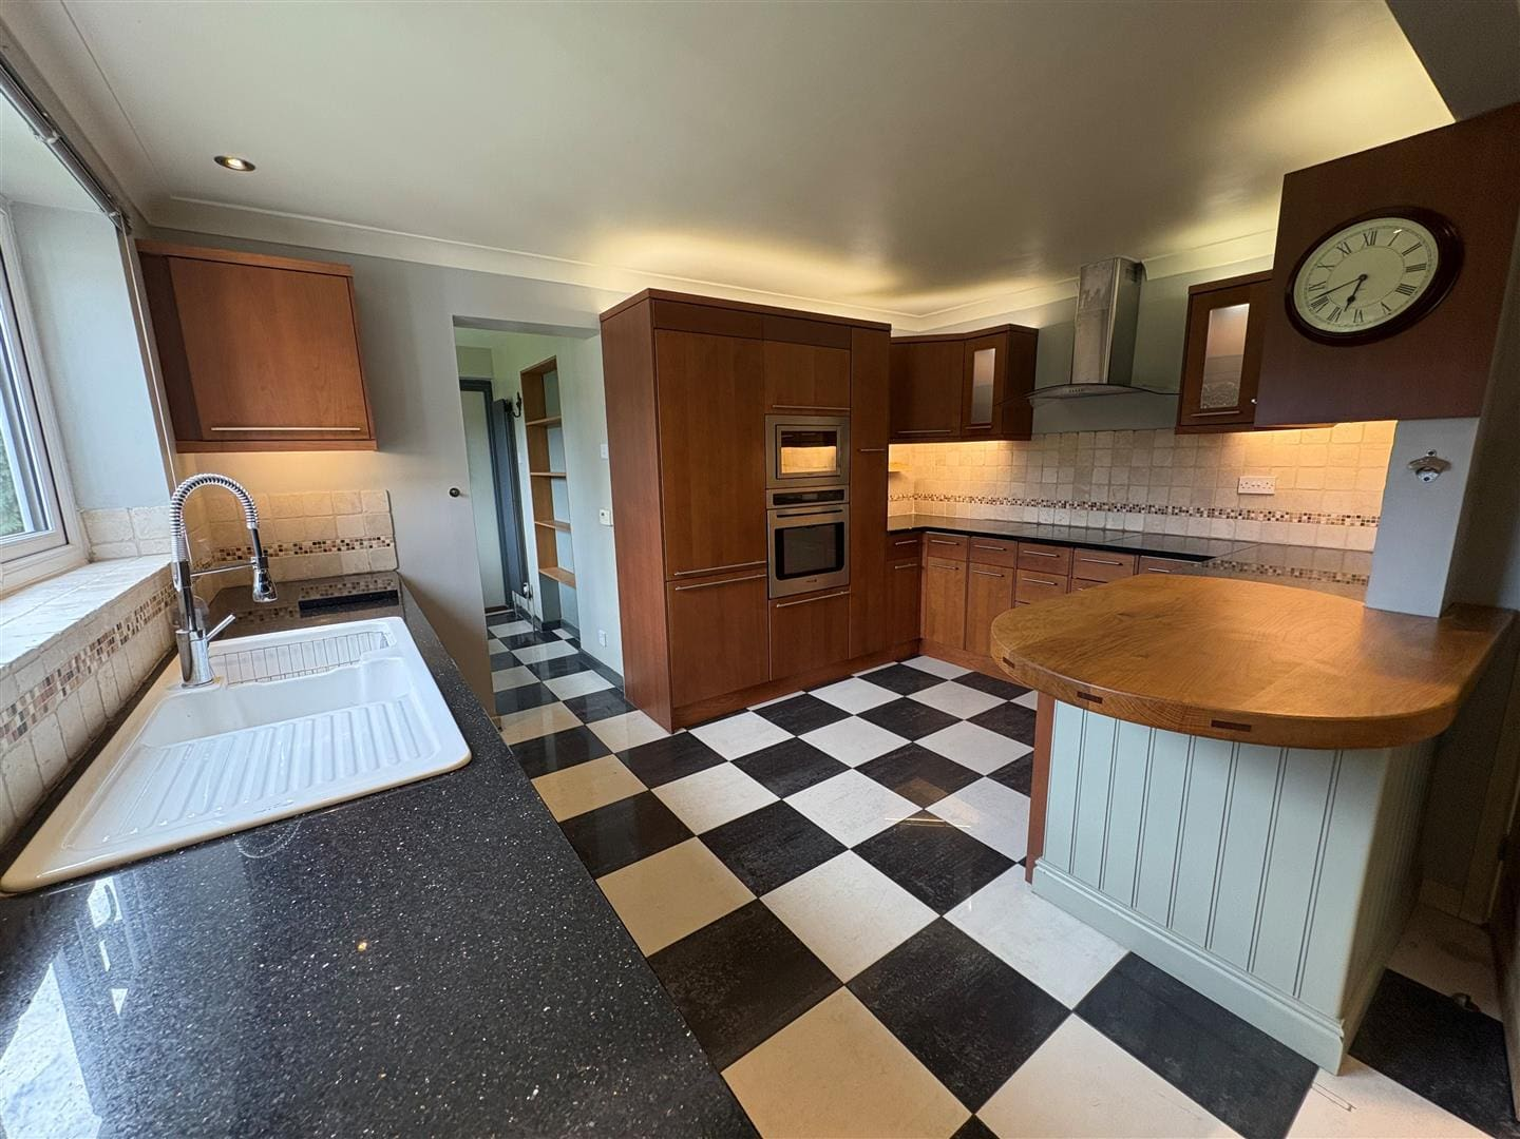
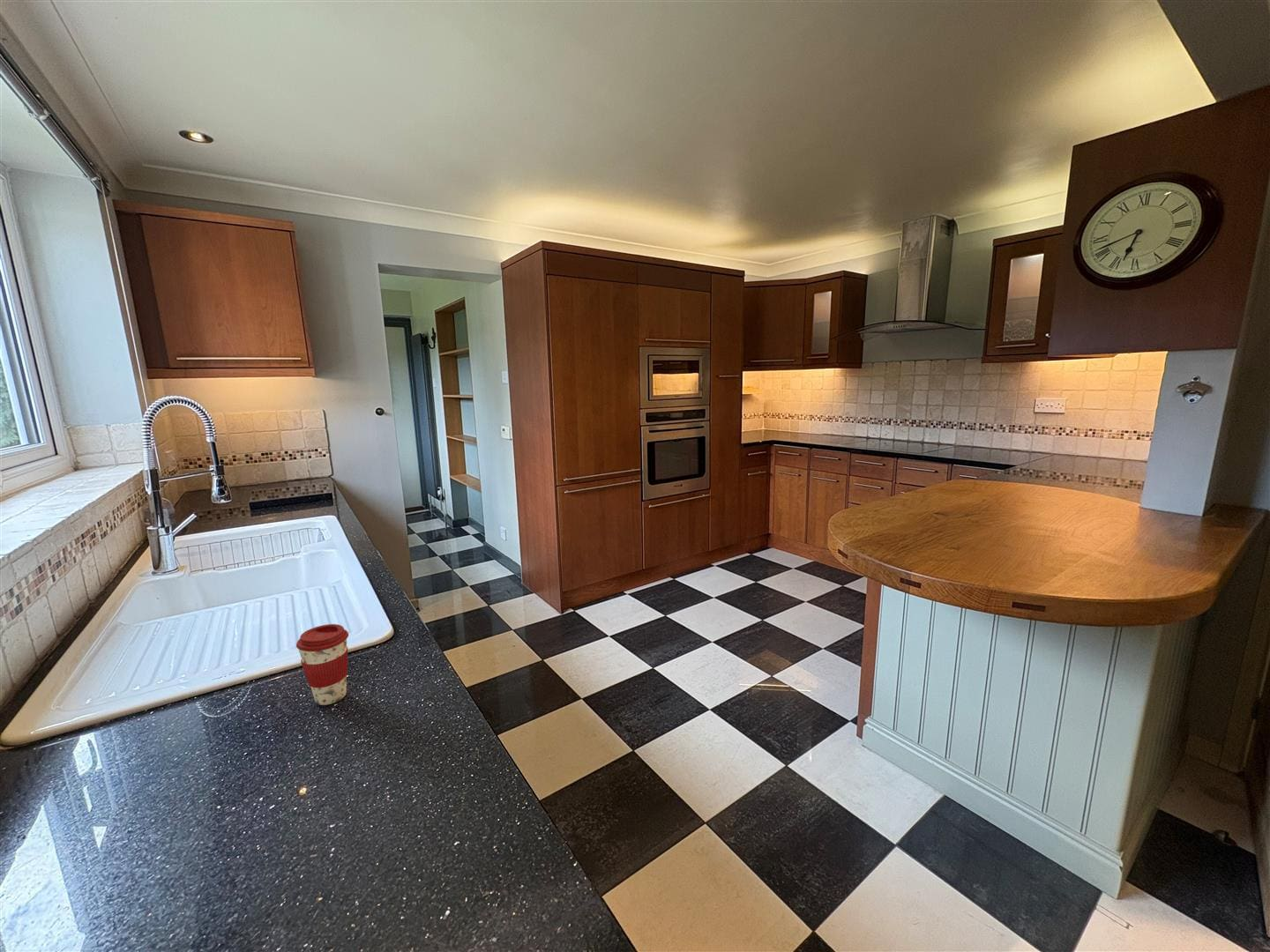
+ coffee cup (326, 665)
